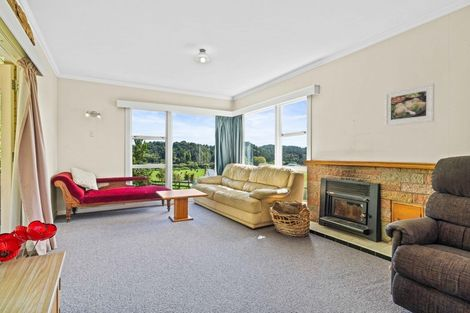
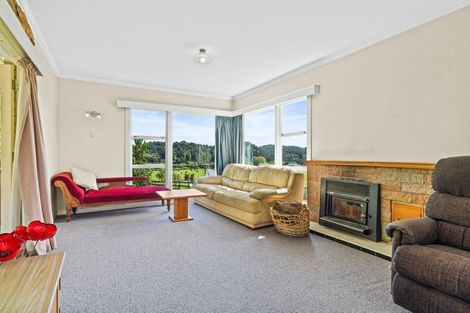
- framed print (407, 106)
